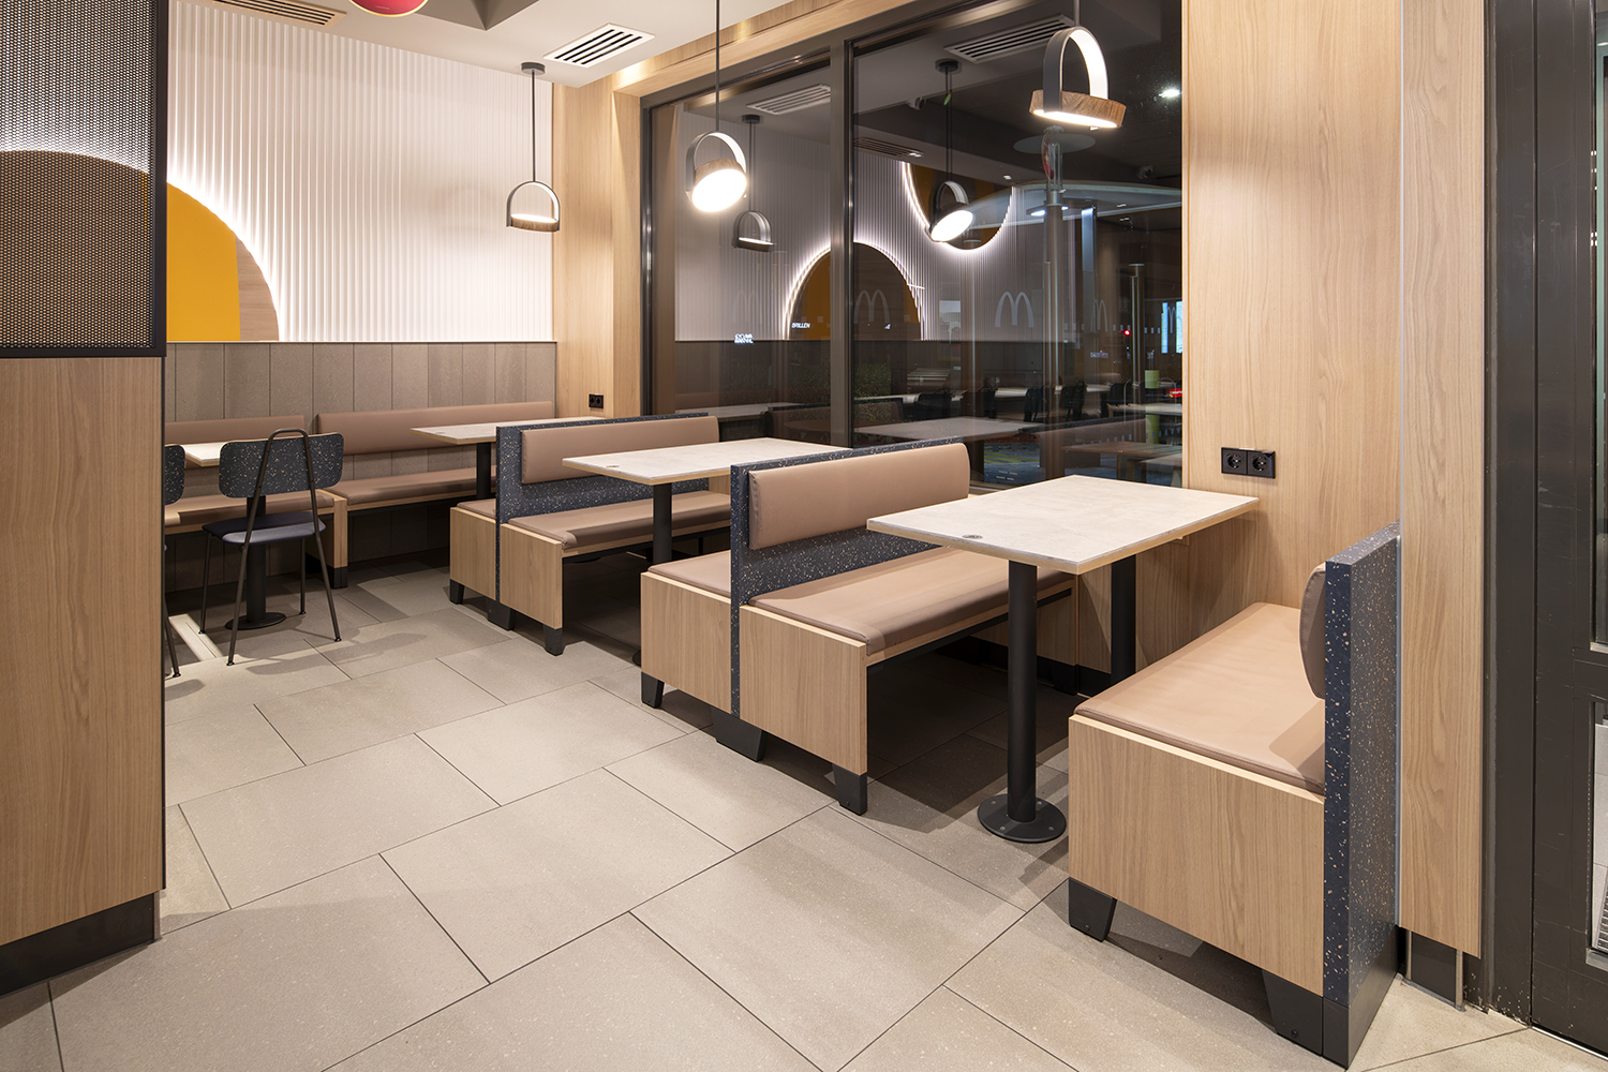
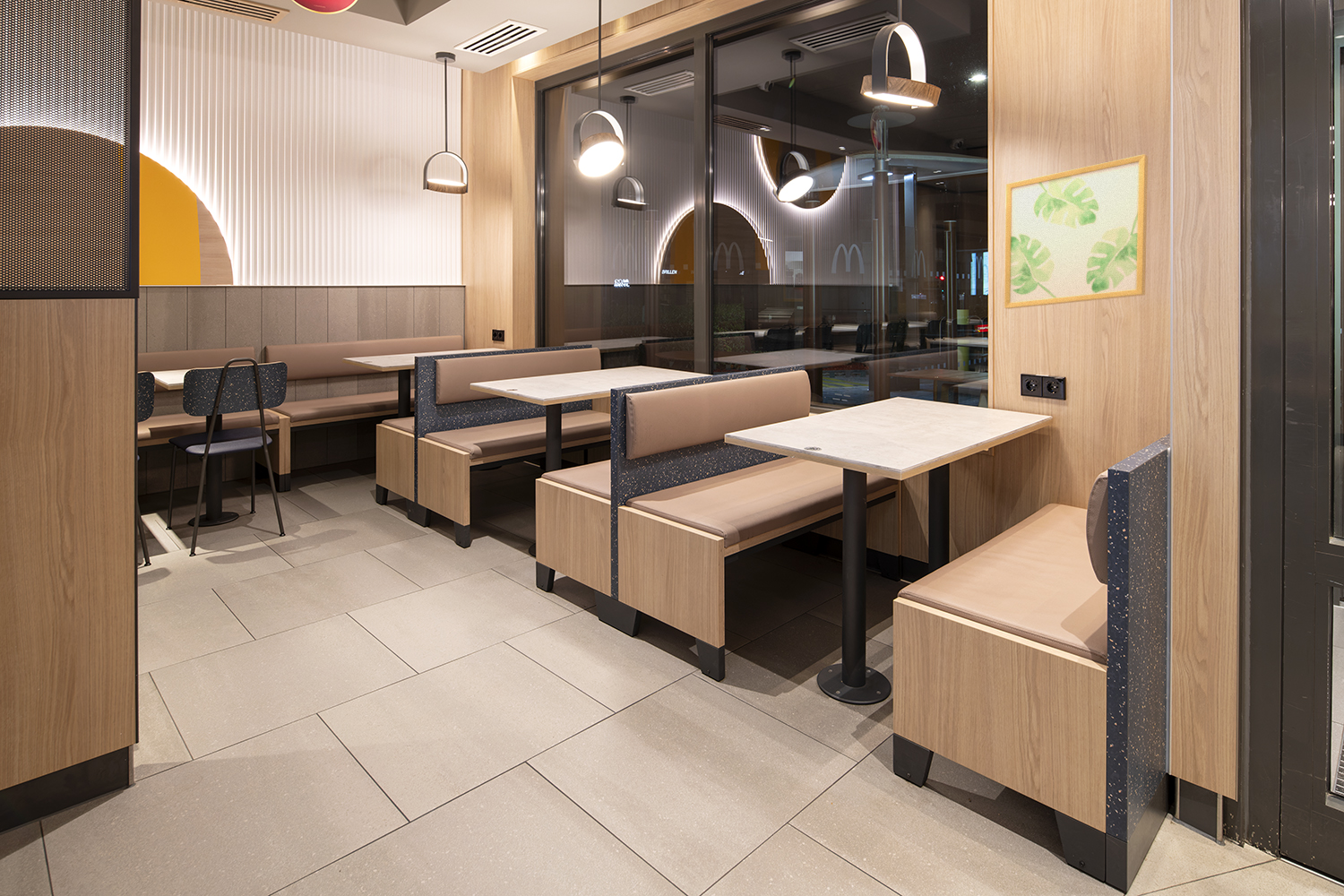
+ wall art (1072, 237)
